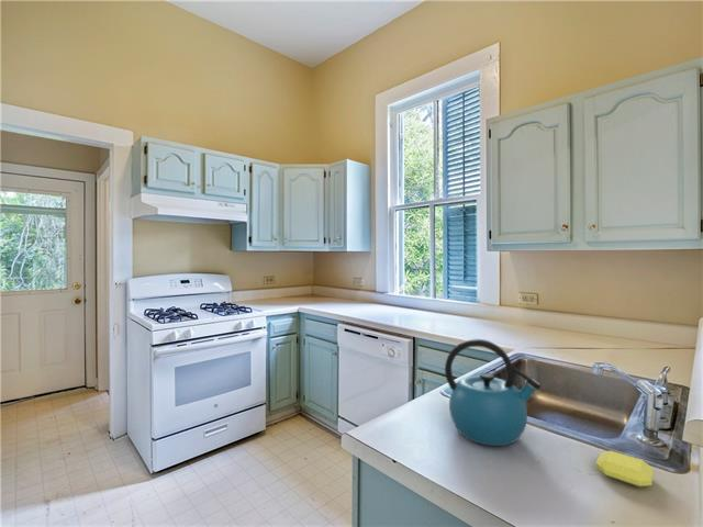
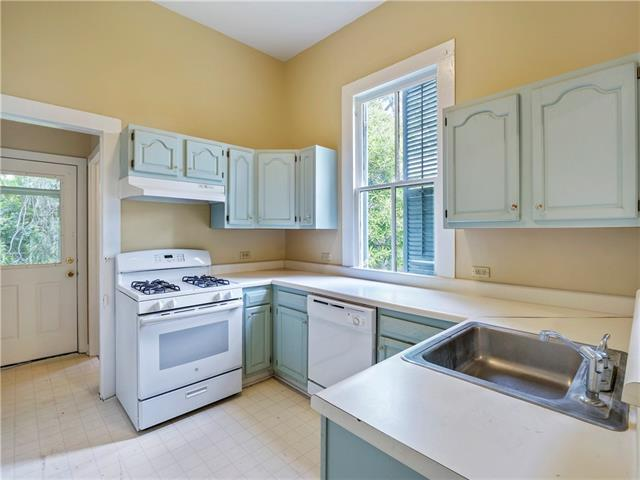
- kettle (491, 388)
- soap bar (624, 468)
